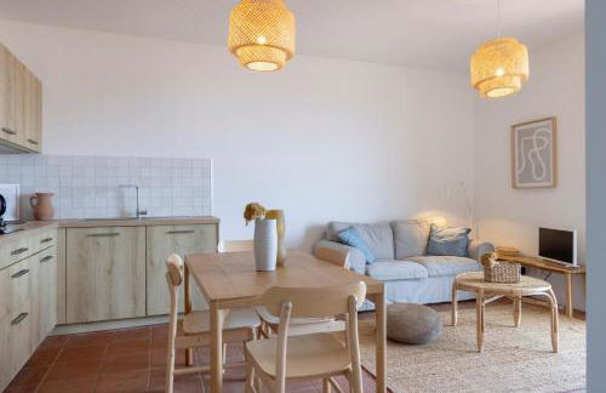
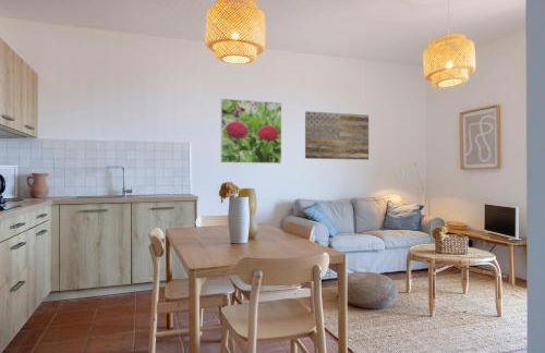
+ wall art (337, 136)
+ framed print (252, 132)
